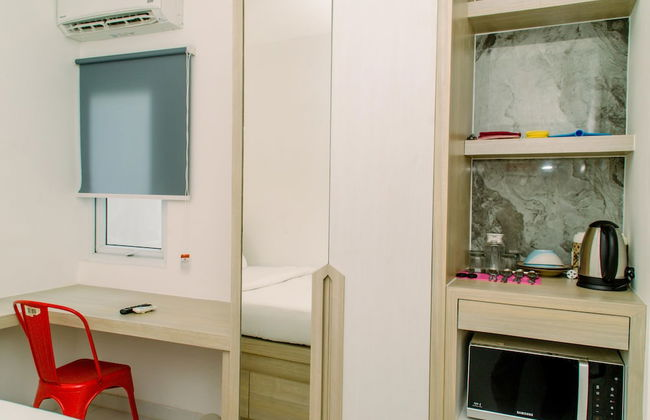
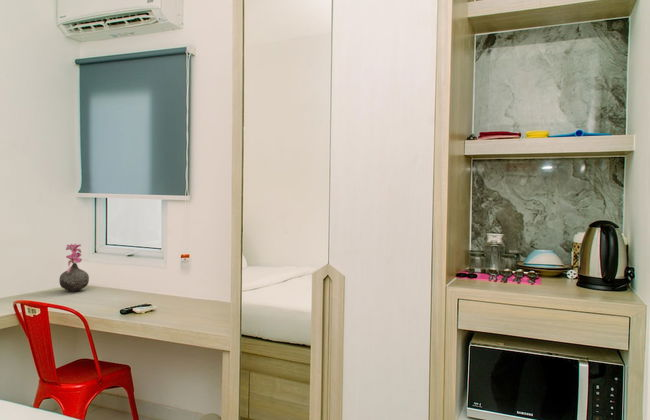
+ vase (74, 267)
